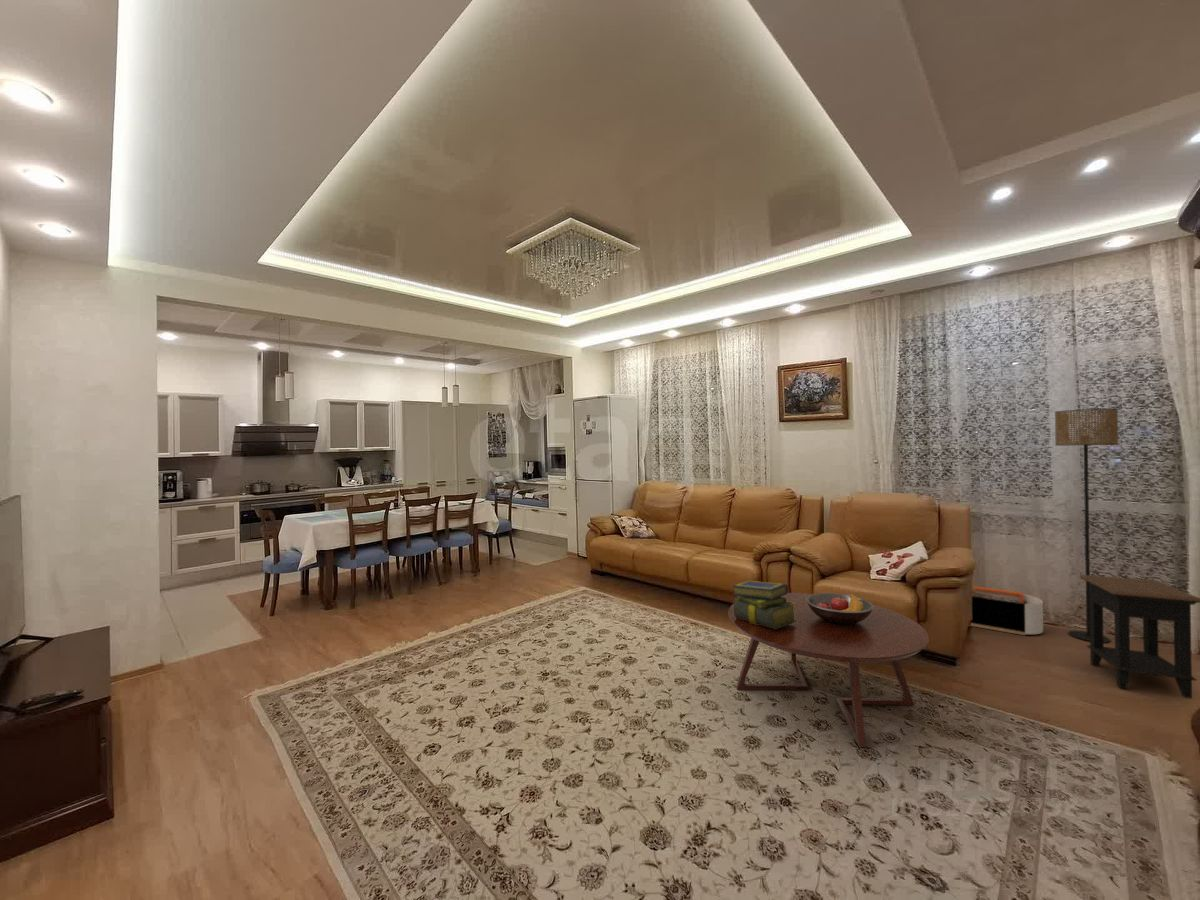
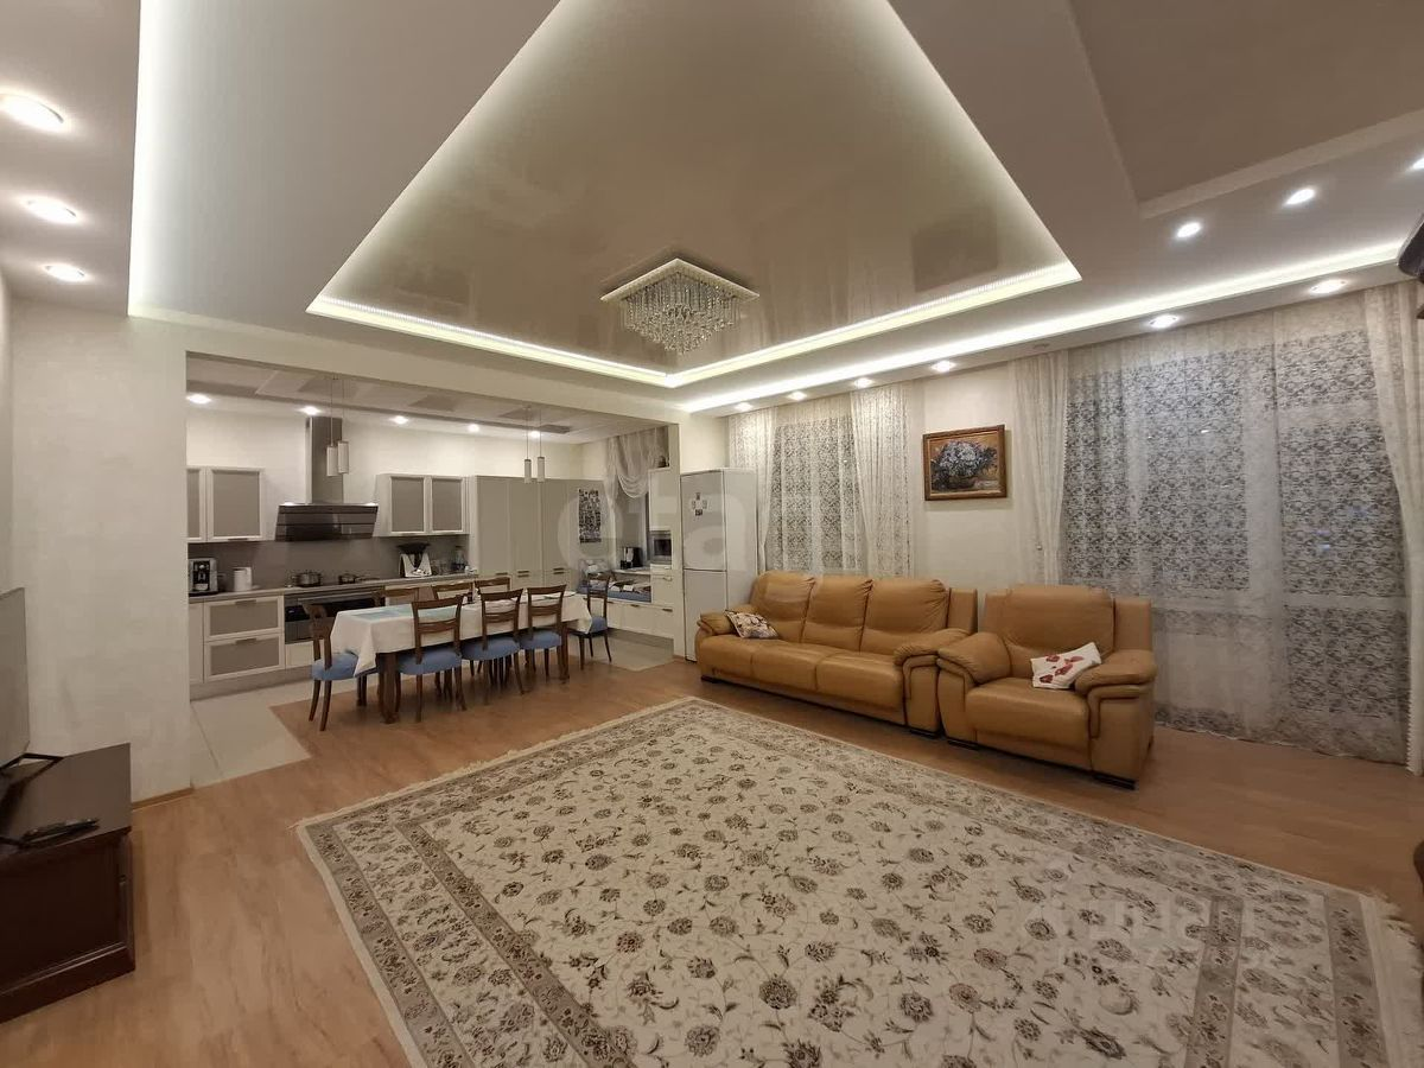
- fruit bowl (839, 608)
- storage bin (992, 608)
- coffee table (821, 657)
- stack of books (761, 601)
- floor lamp (1086, 523)
- side table (1143, 632)
